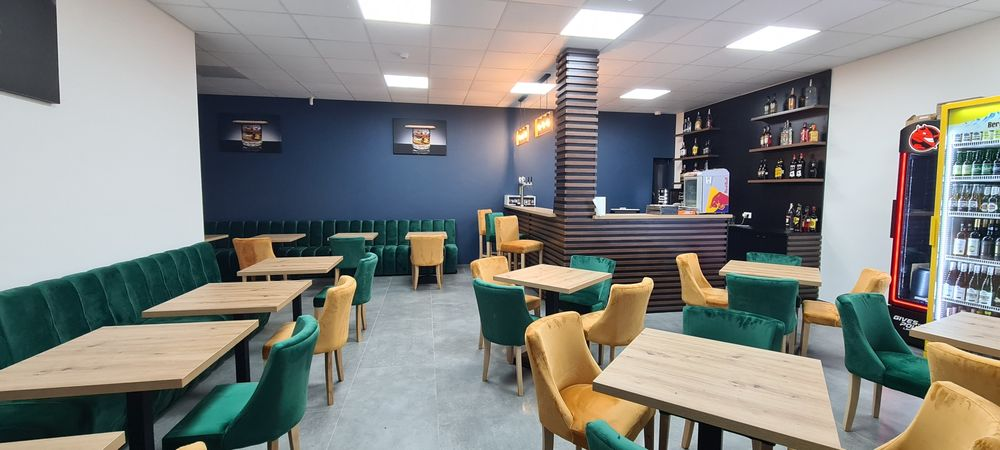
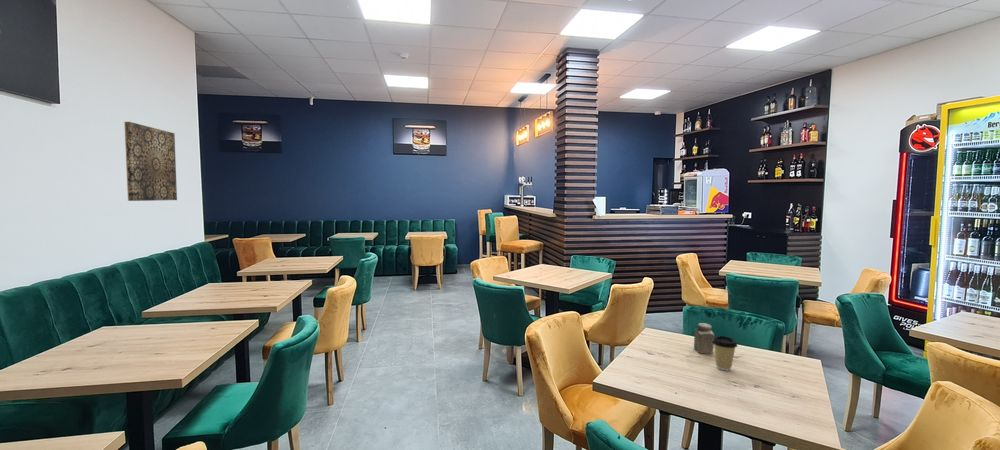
+ wall art (153, 164)
+ salt shaker (704, 337)
+ coffee cup (724, 353)
